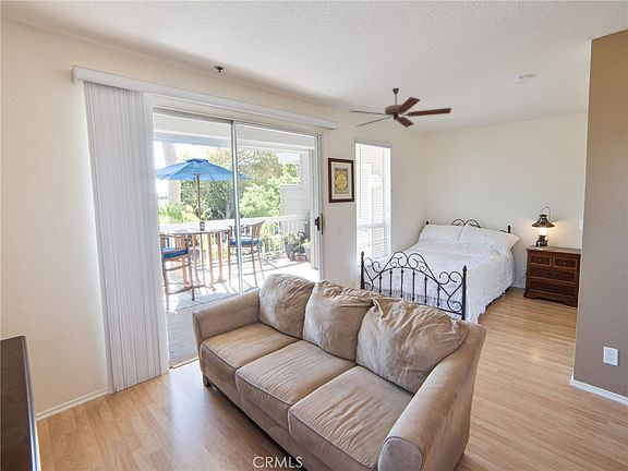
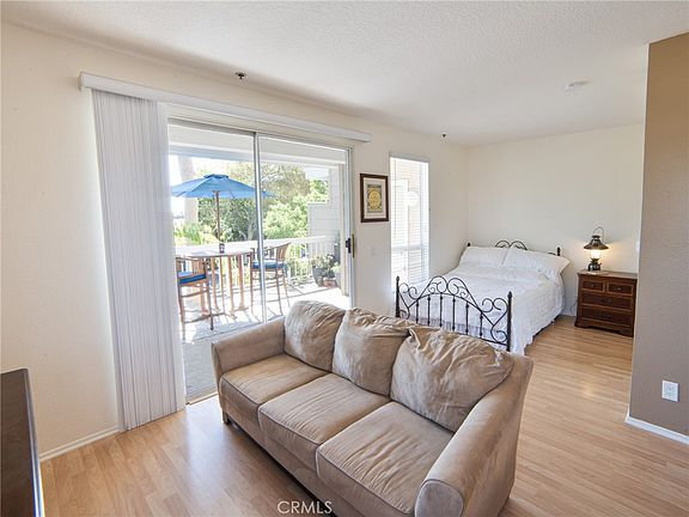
- ceiling fan (399, 105)
